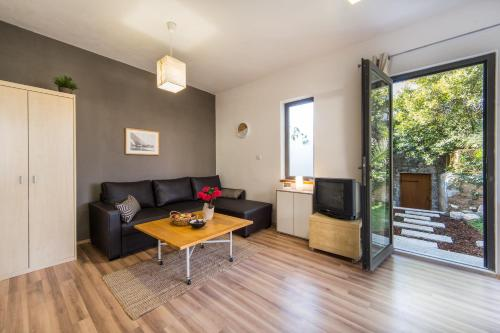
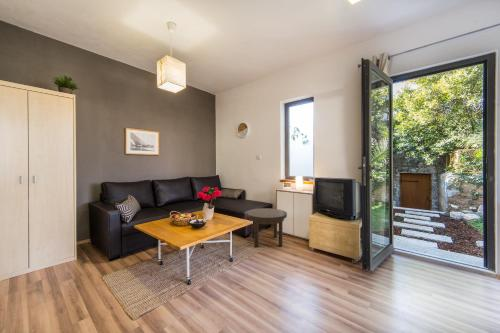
+ side table (266, 223)
